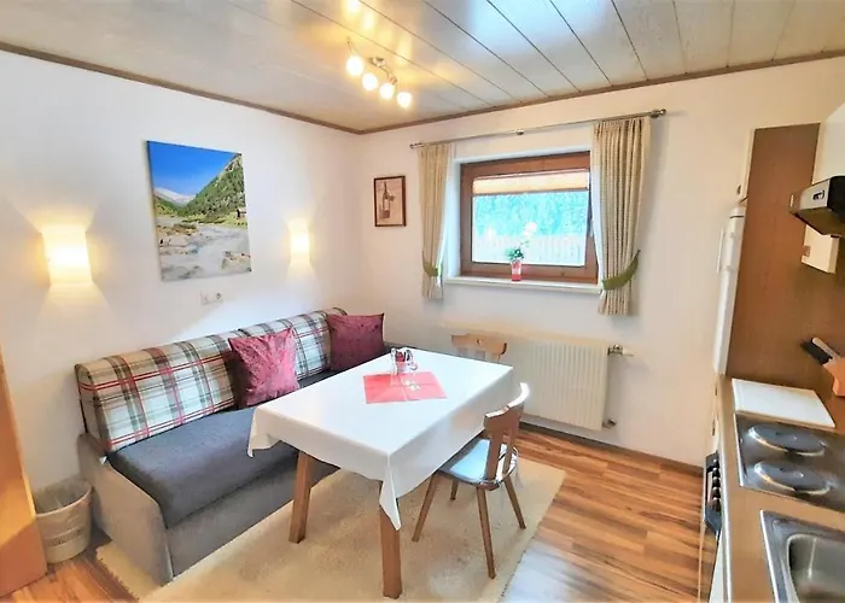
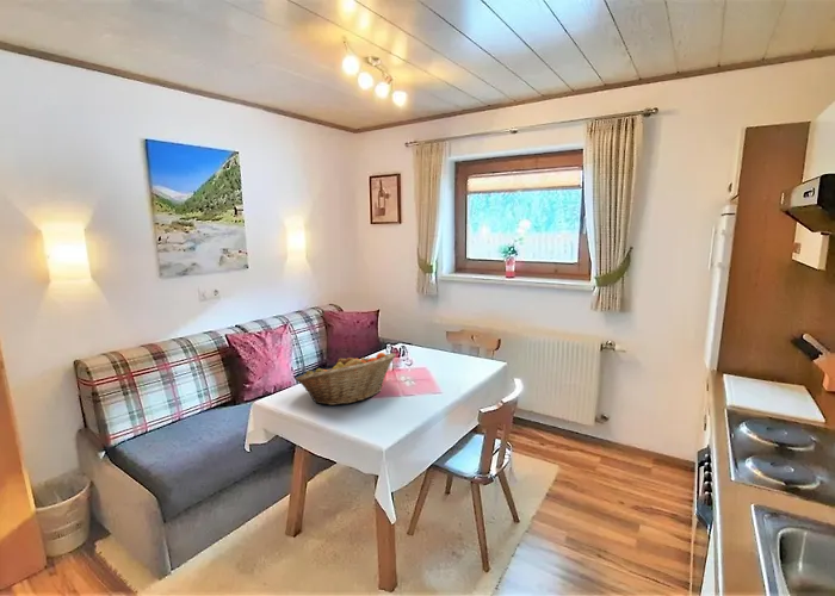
+ fruit basket (348, 373)
